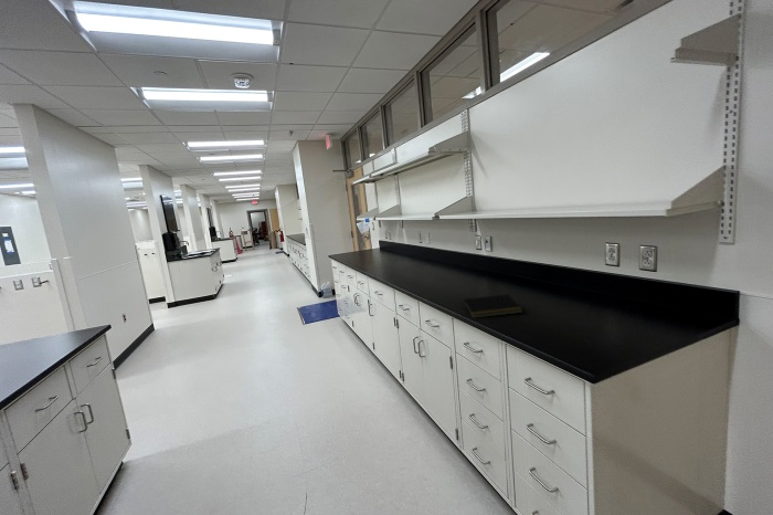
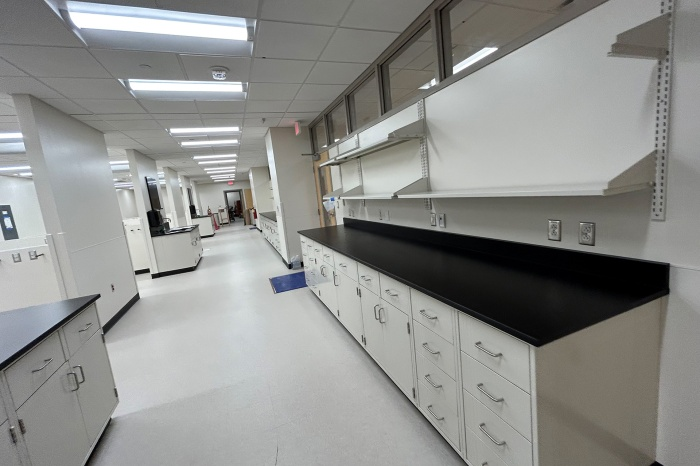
- notepad (491, 305)
